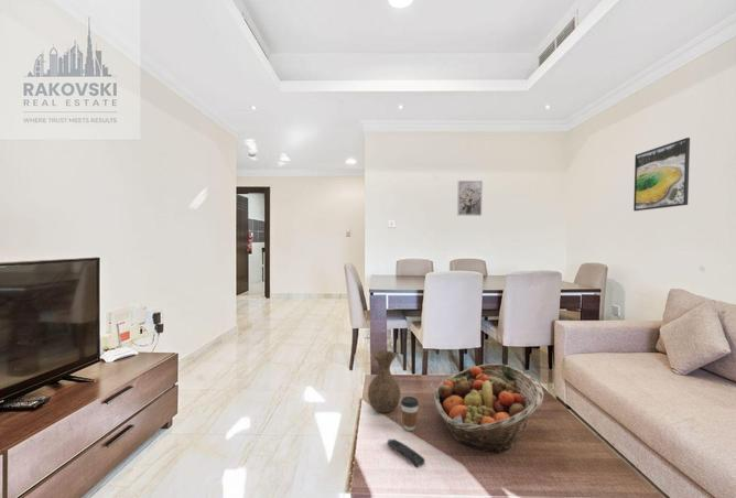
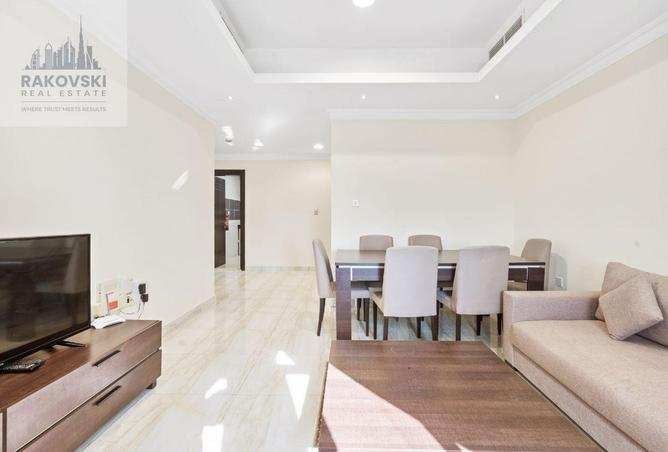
- fruit basket (484, 401)
- remote control (403, 451)
- coffee cup (409, 413)
- wall art (469, 197)
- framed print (659, 177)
- vase (383, 381)
